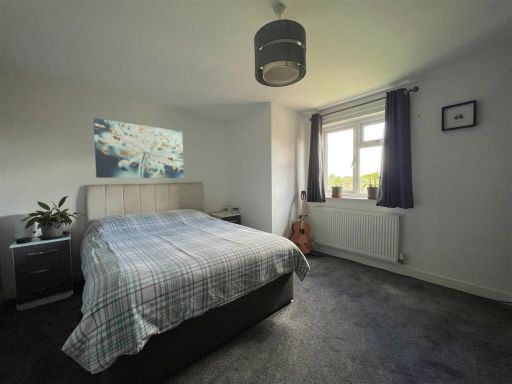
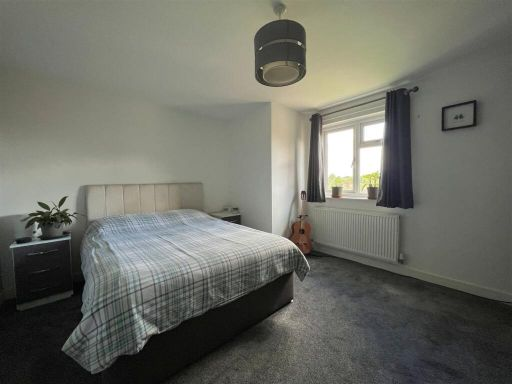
- wall art (144, 152)
